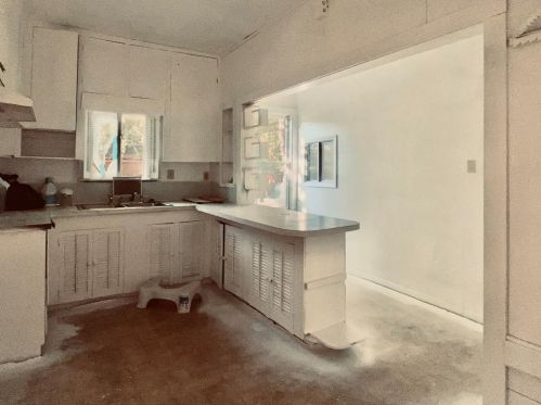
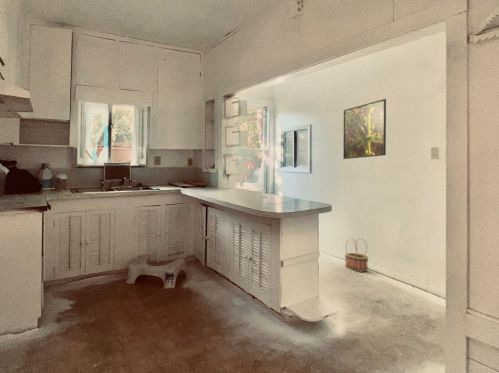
+ basket (356, 253)
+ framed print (363, 131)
